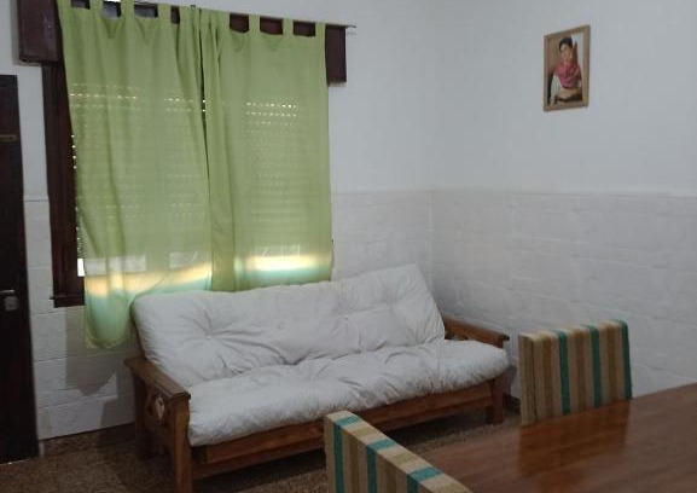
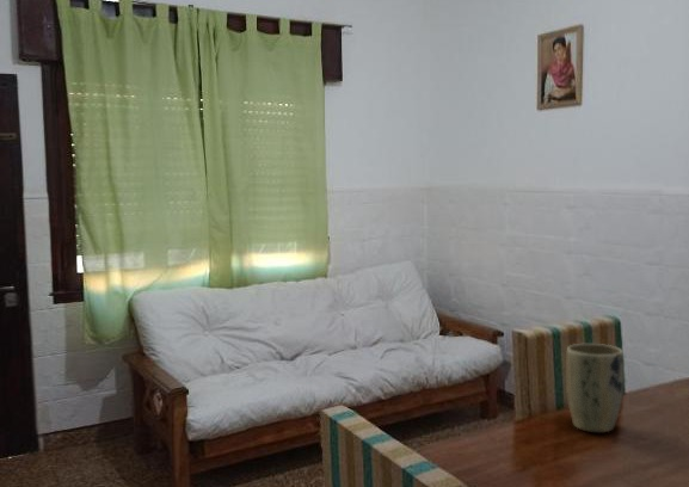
+ plant pot (593, 387)
